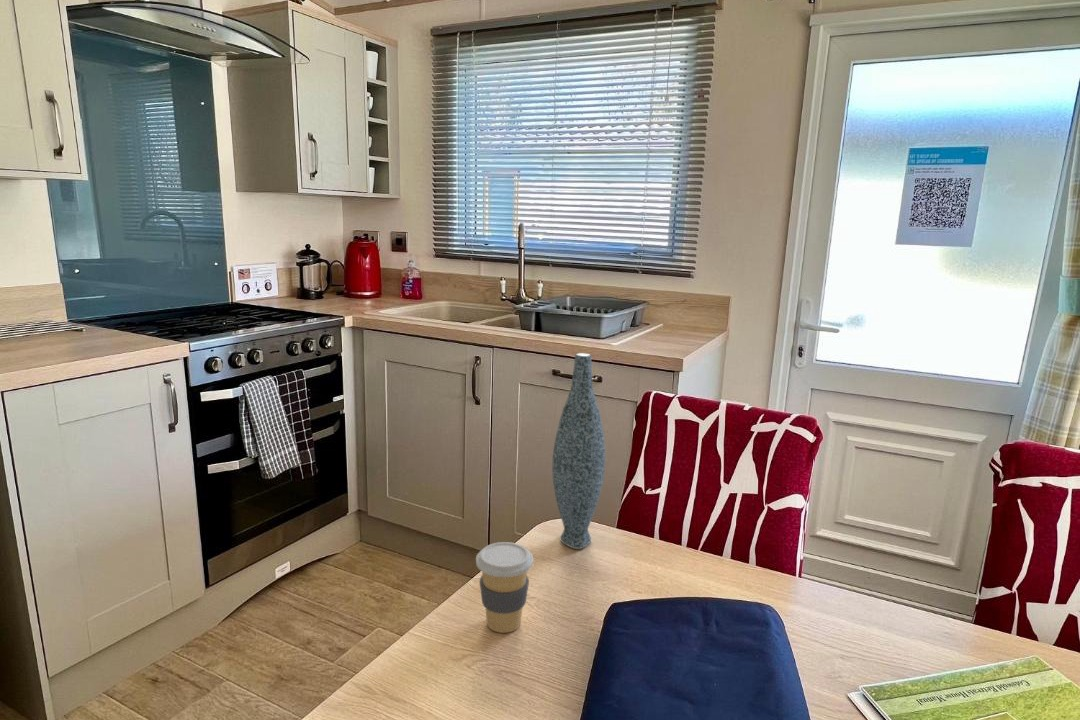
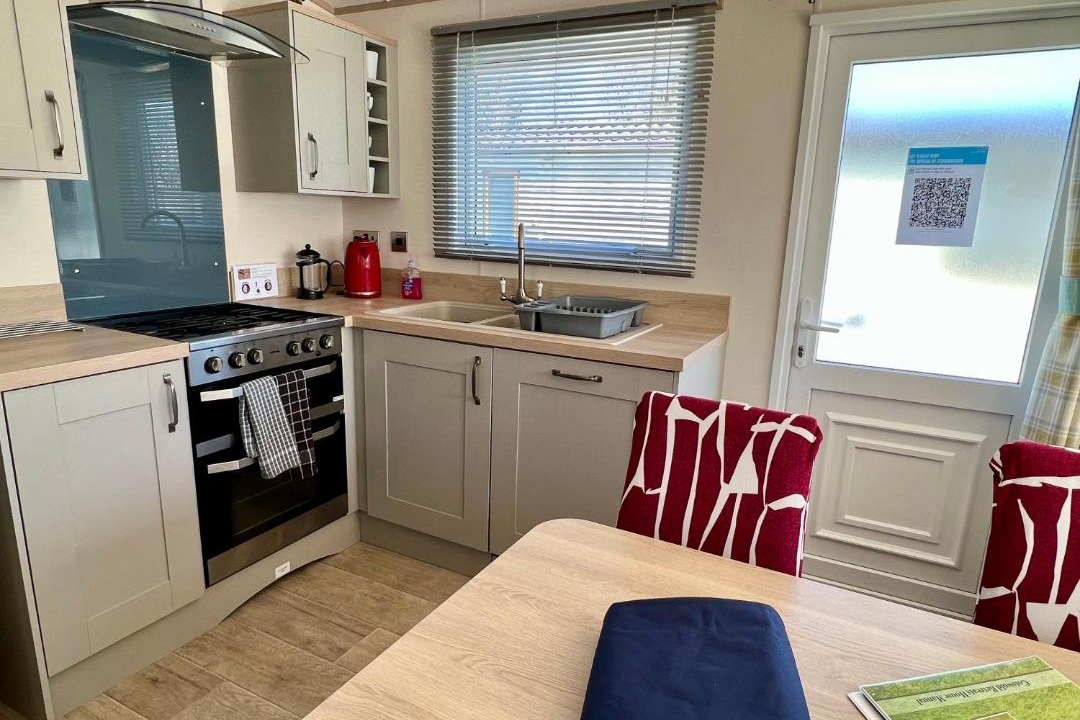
- vase (579, 449)
- coffee cup (504, 588)
